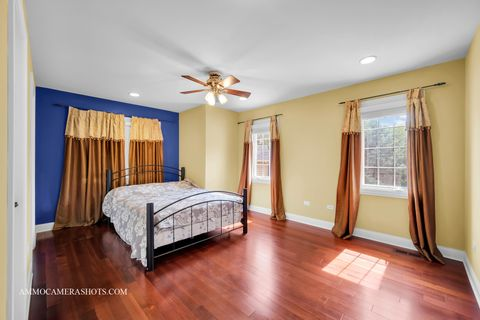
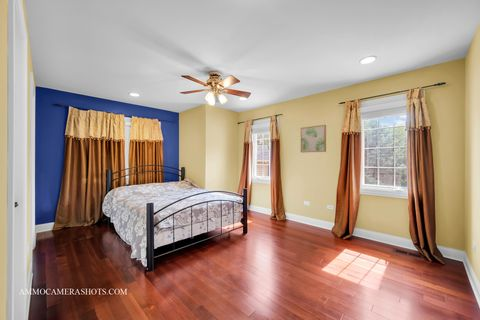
+ wall art (312, 139)
